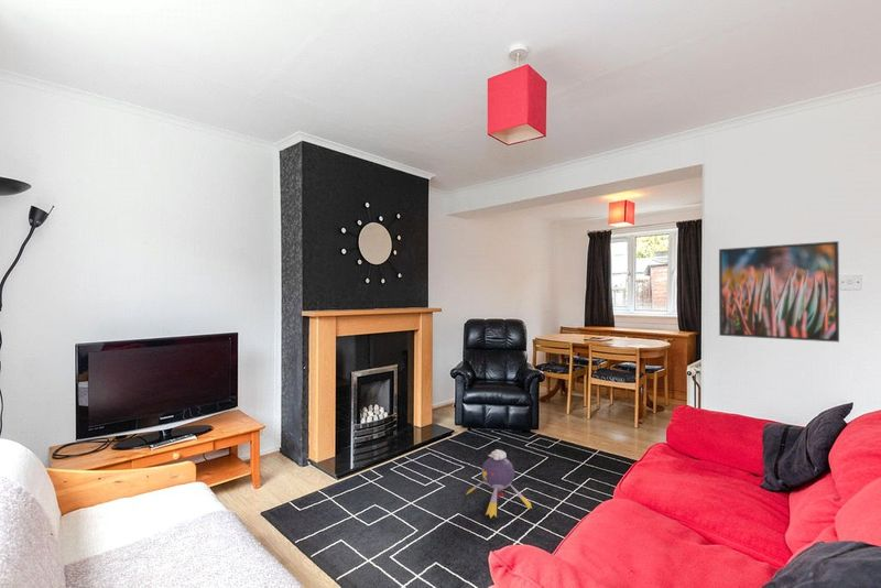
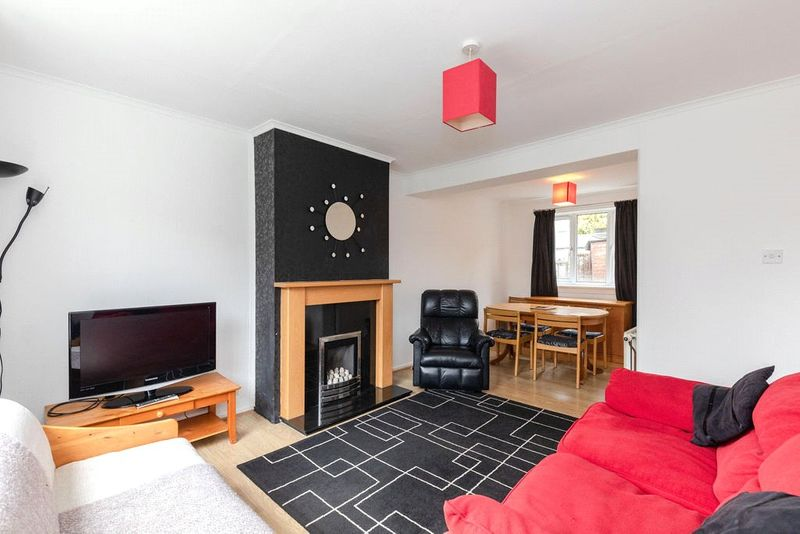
- plush toy (498, 475)
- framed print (774, 292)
